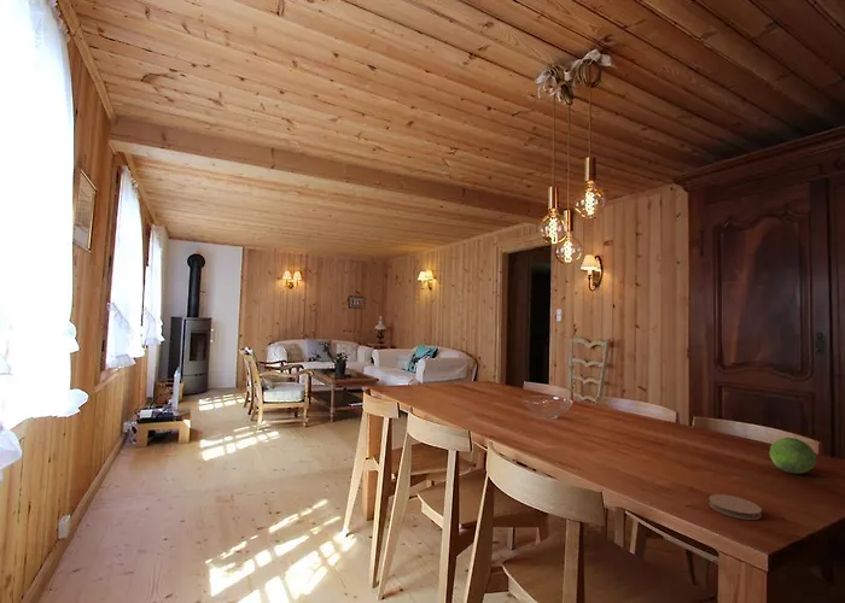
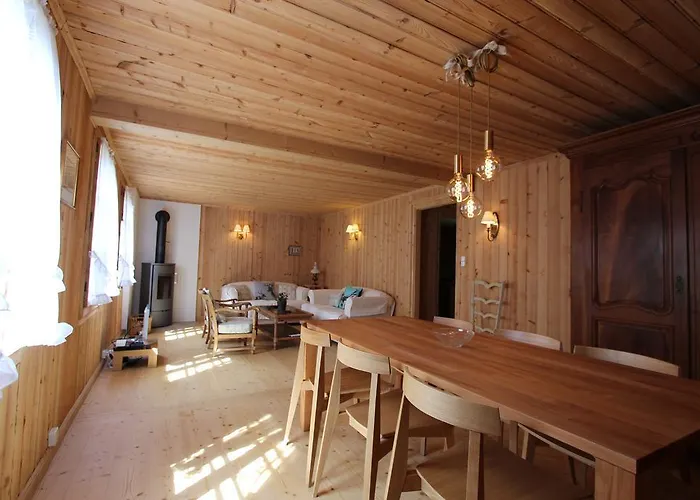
- coaster (734, 507)
- fruit (794, 453)
